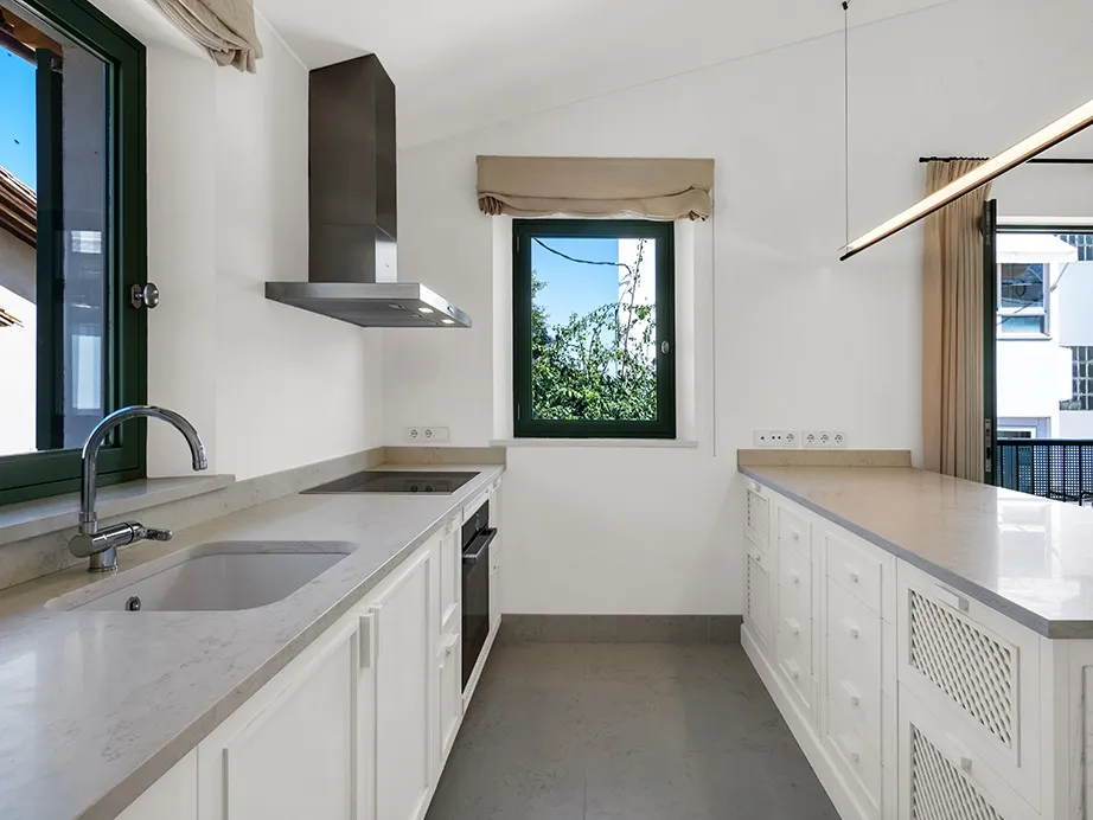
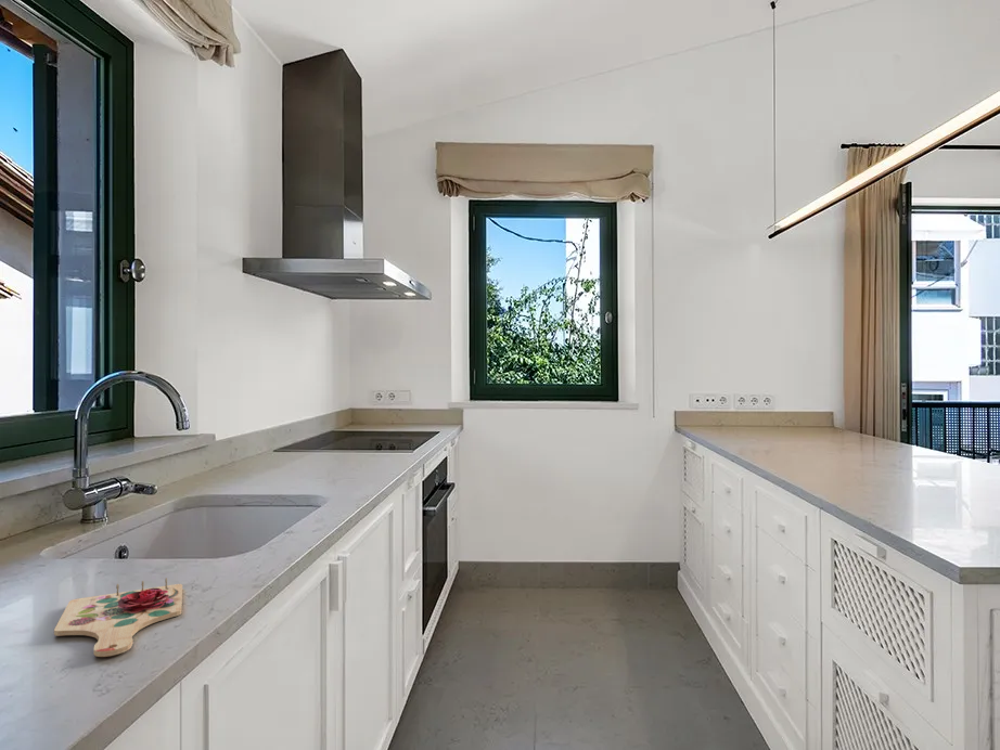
+ cutting board (120, 612)
